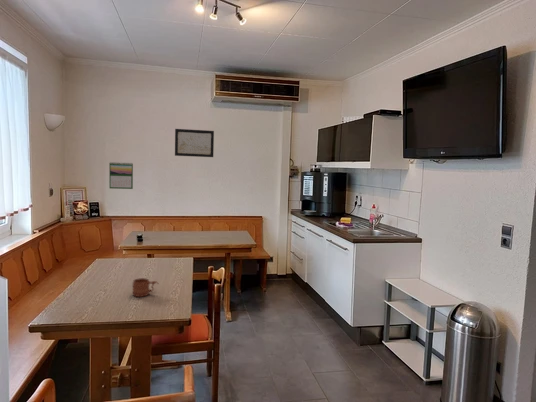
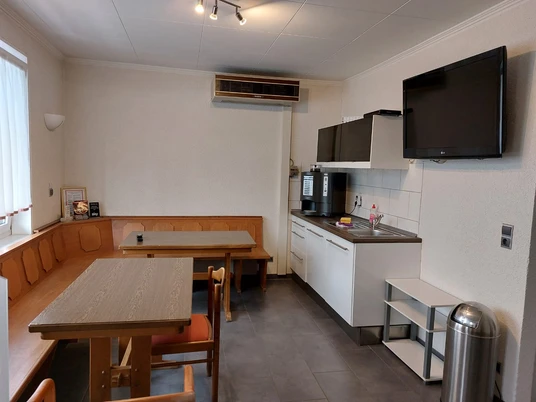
- mug (145, 287)
- wall art (194, 143)
- calendar (121, 175)
